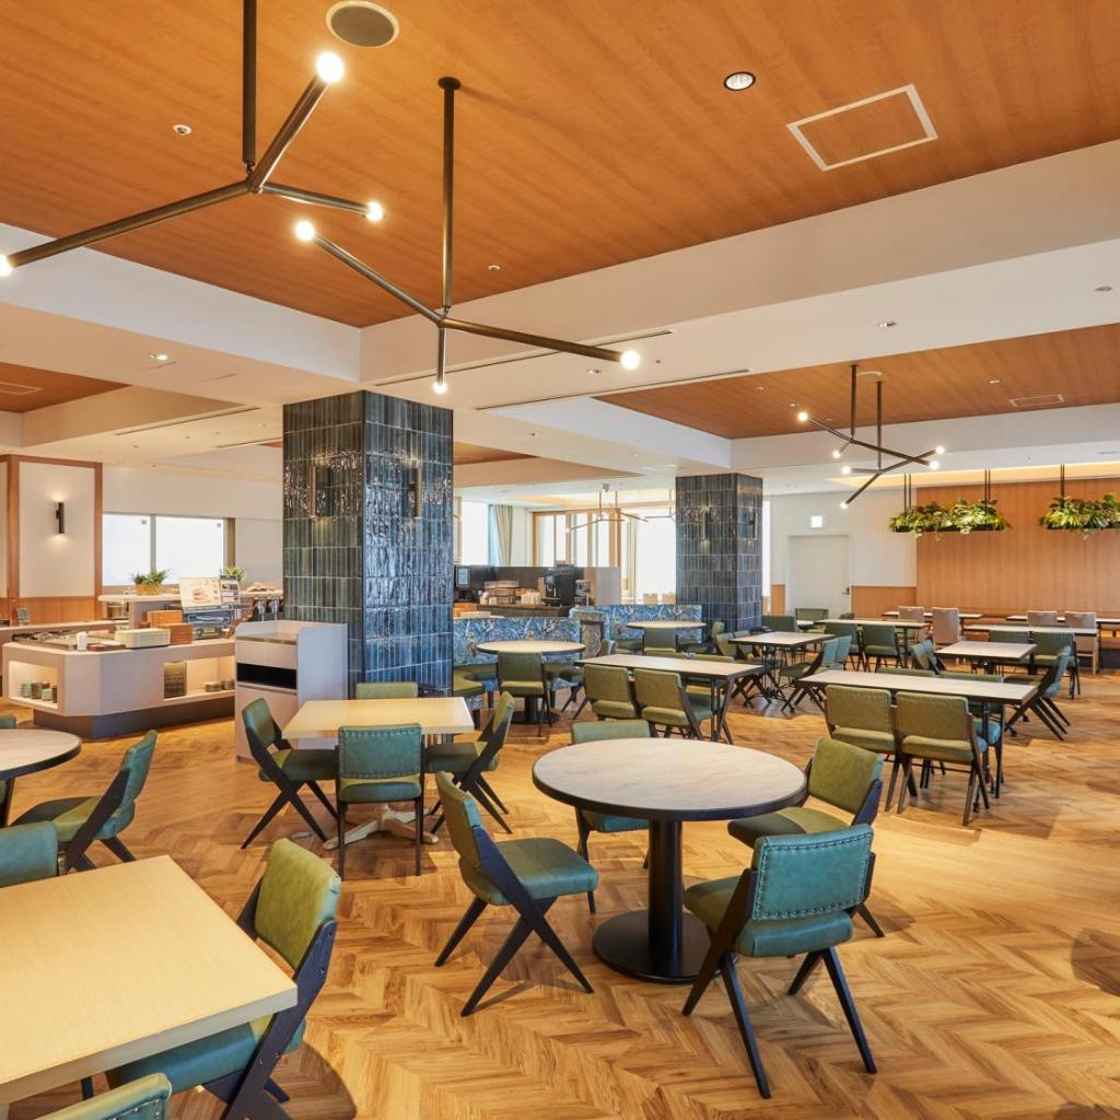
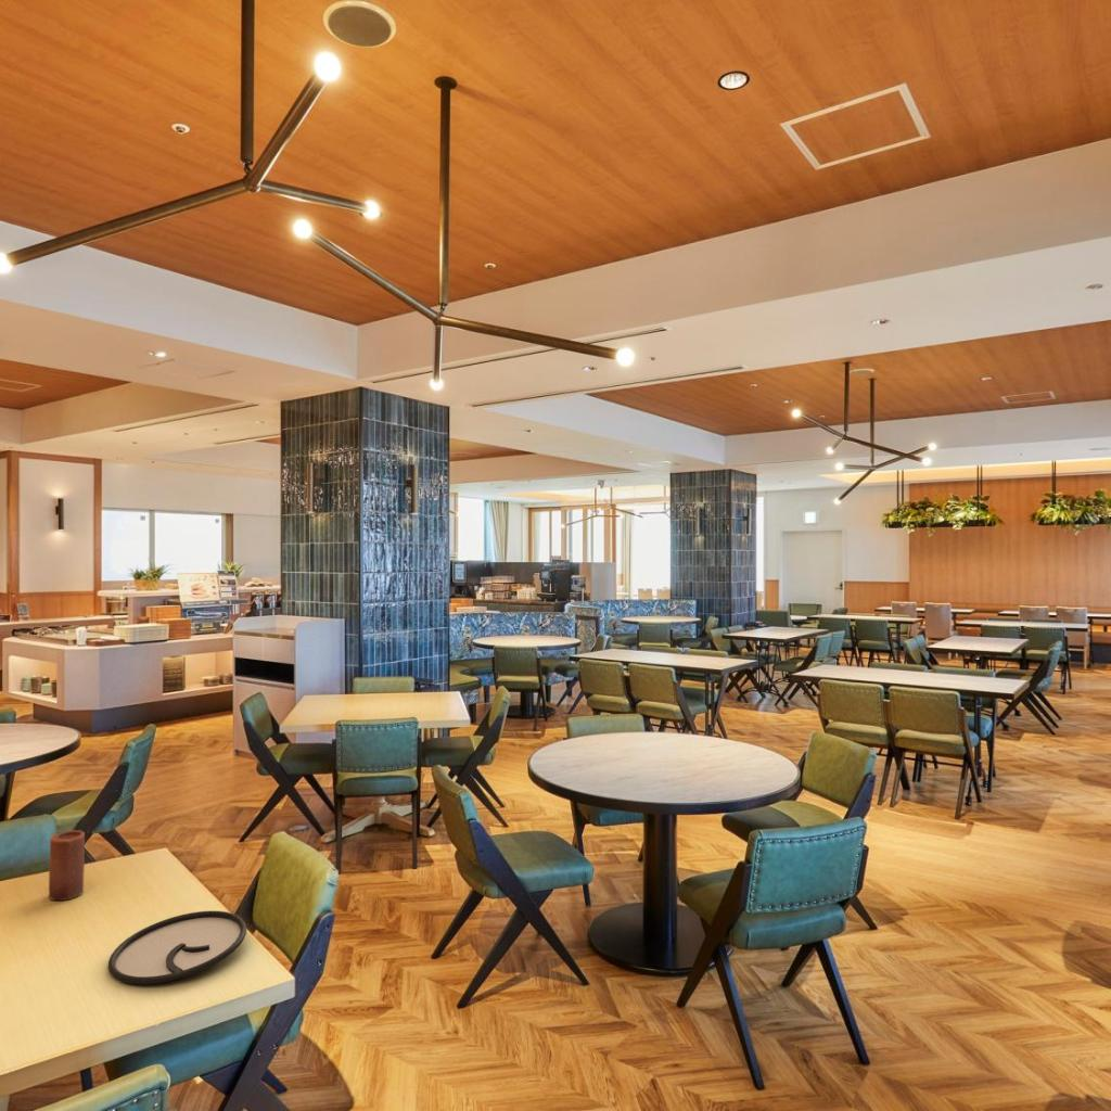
+ candle (66, 864)
+ plate (179, 944)
